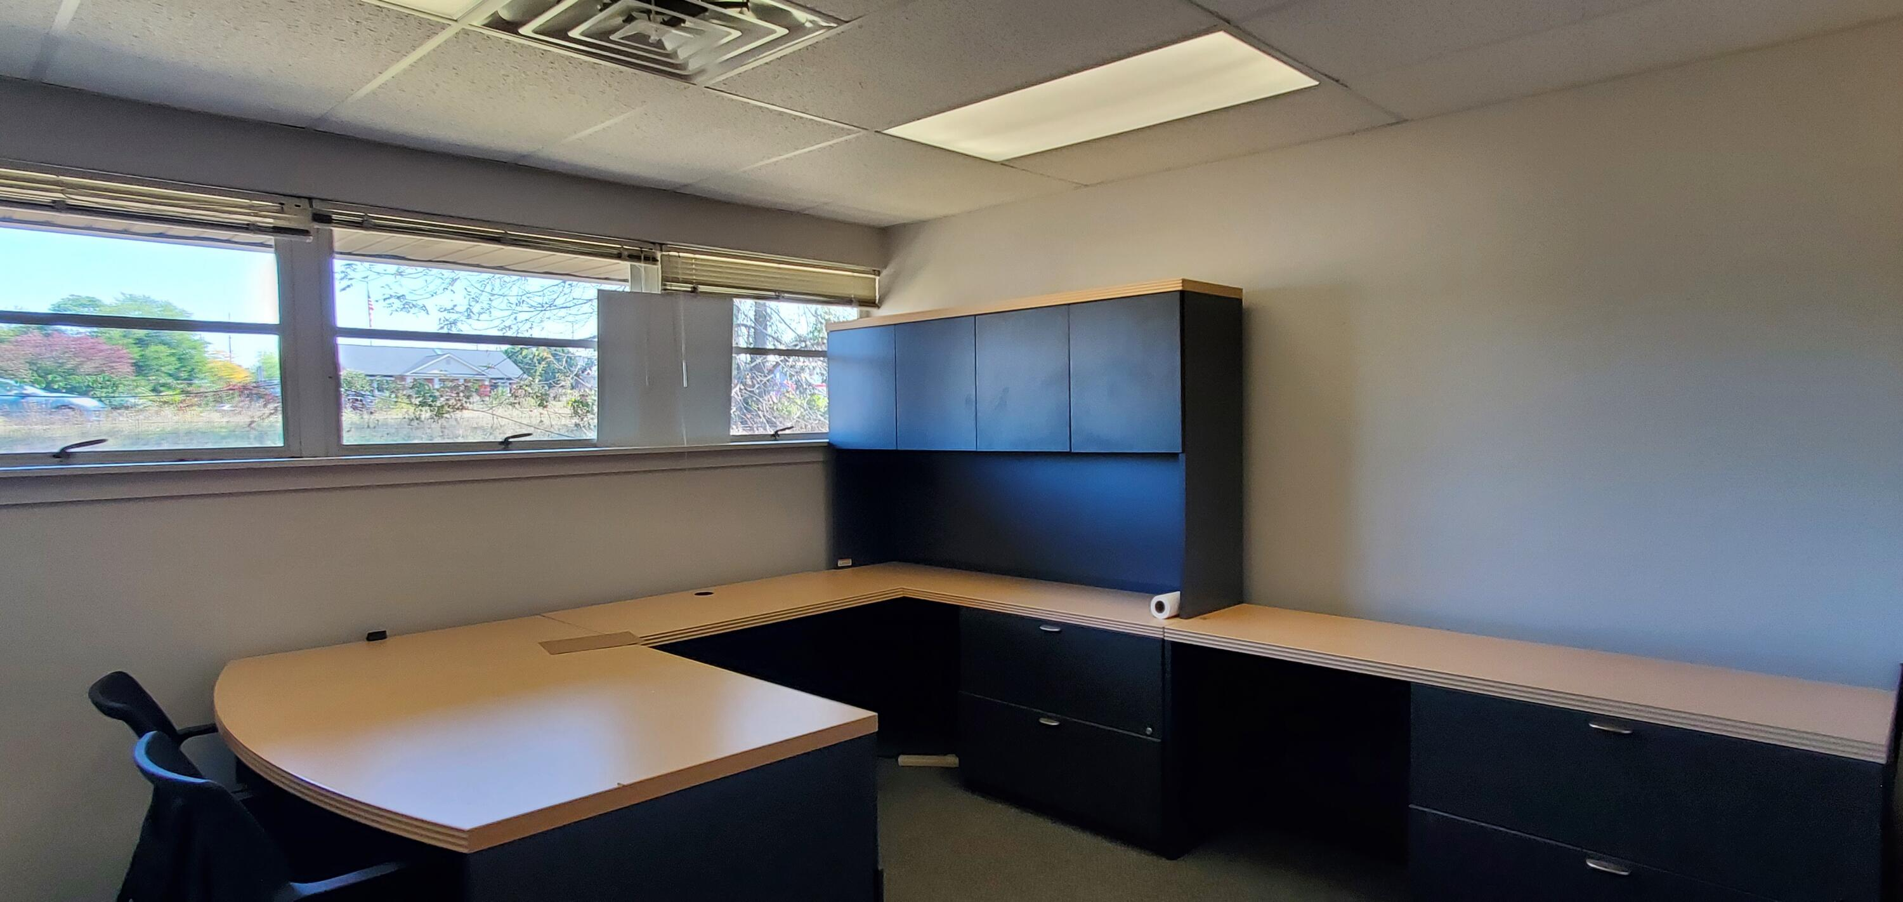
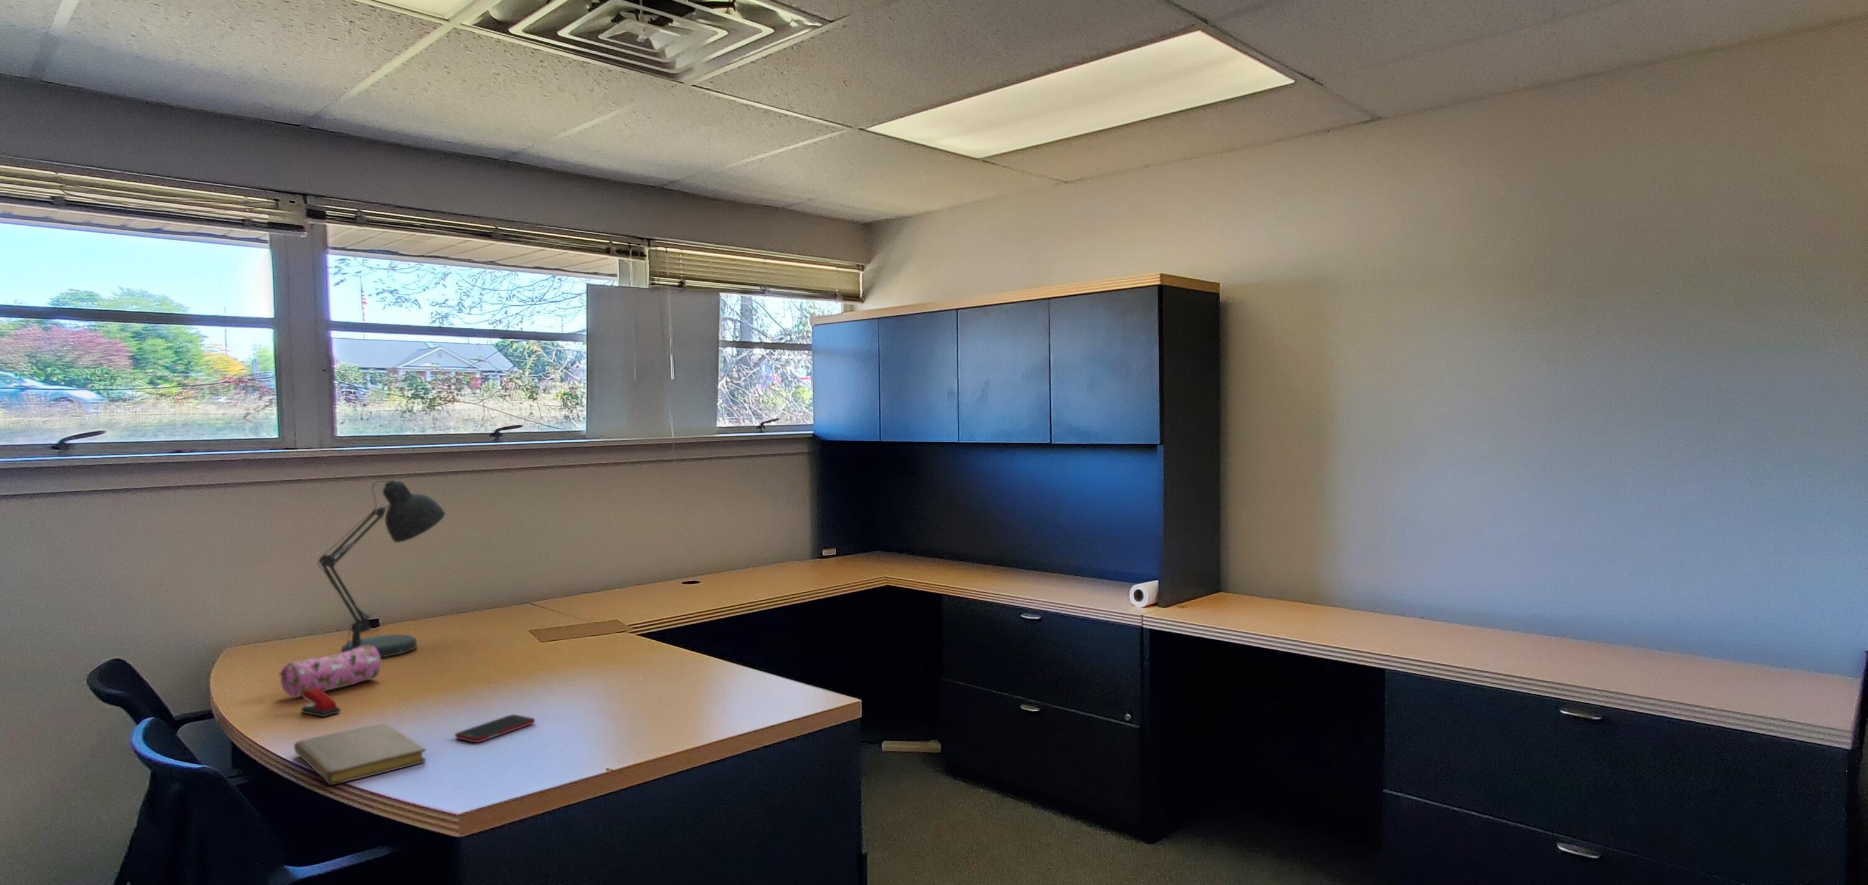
+ notebook (360, 752)
+ stapler (318, 702)
+ desk lamp (393, 541)
+ pencil case (331, 671)
+ cell phone (496, 728)
